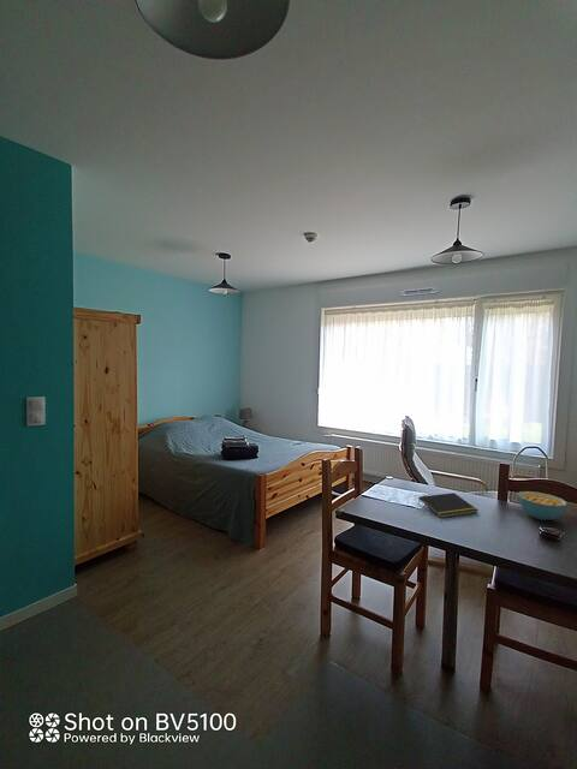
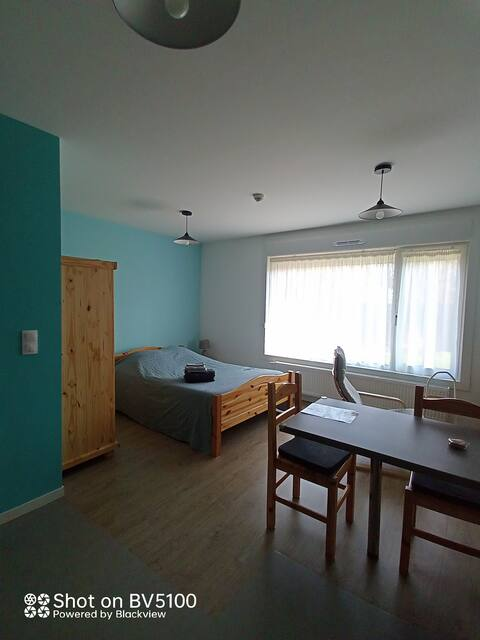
- notepad (447, 503)
- cereal bowl (541, 507)
